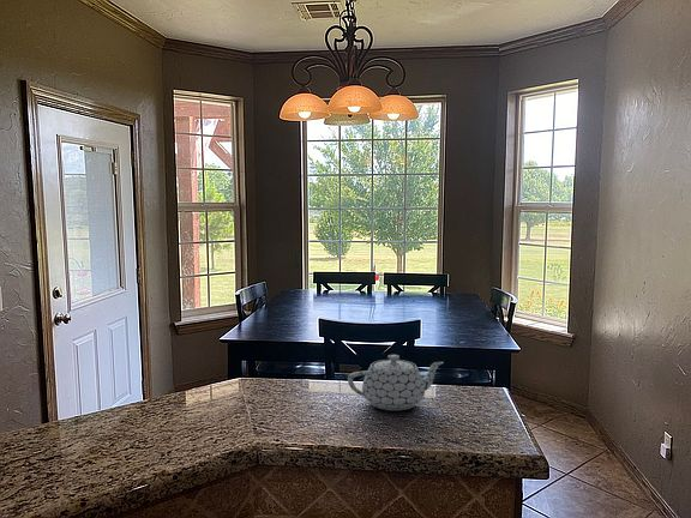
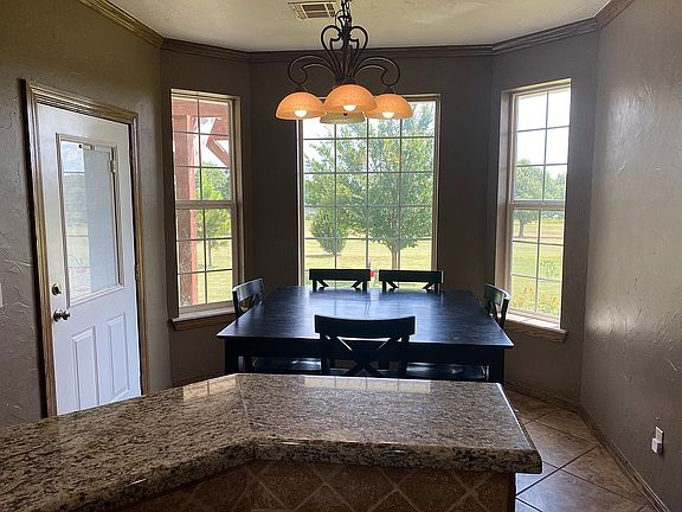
- teapot (396, 379)
